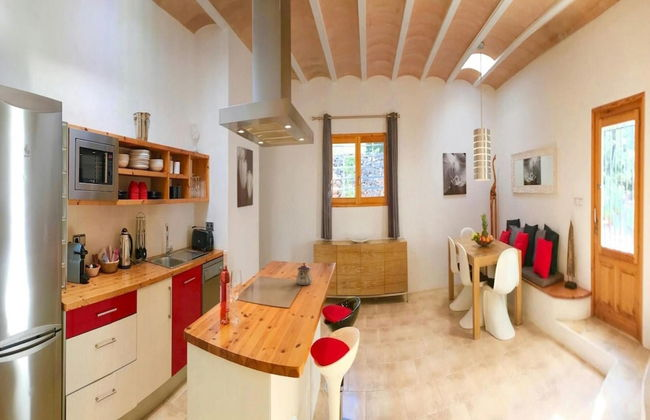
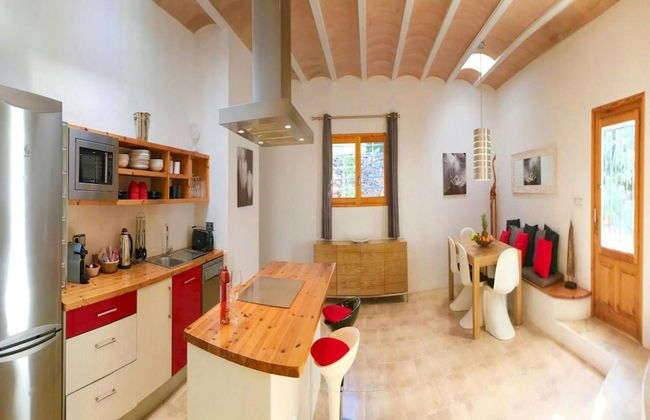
- teapot (304, 272)
